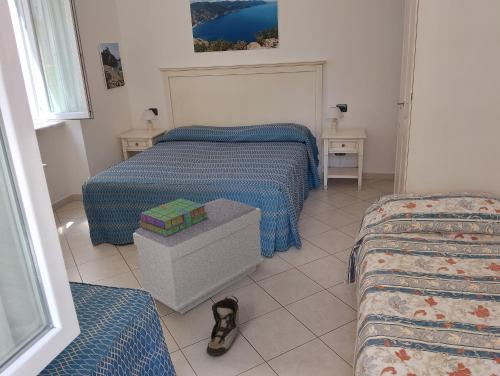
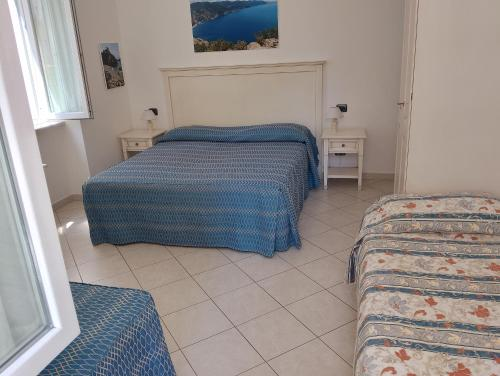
- bench (202, 249)
- shoe (222, 325)
- stack of books (173, 215)
